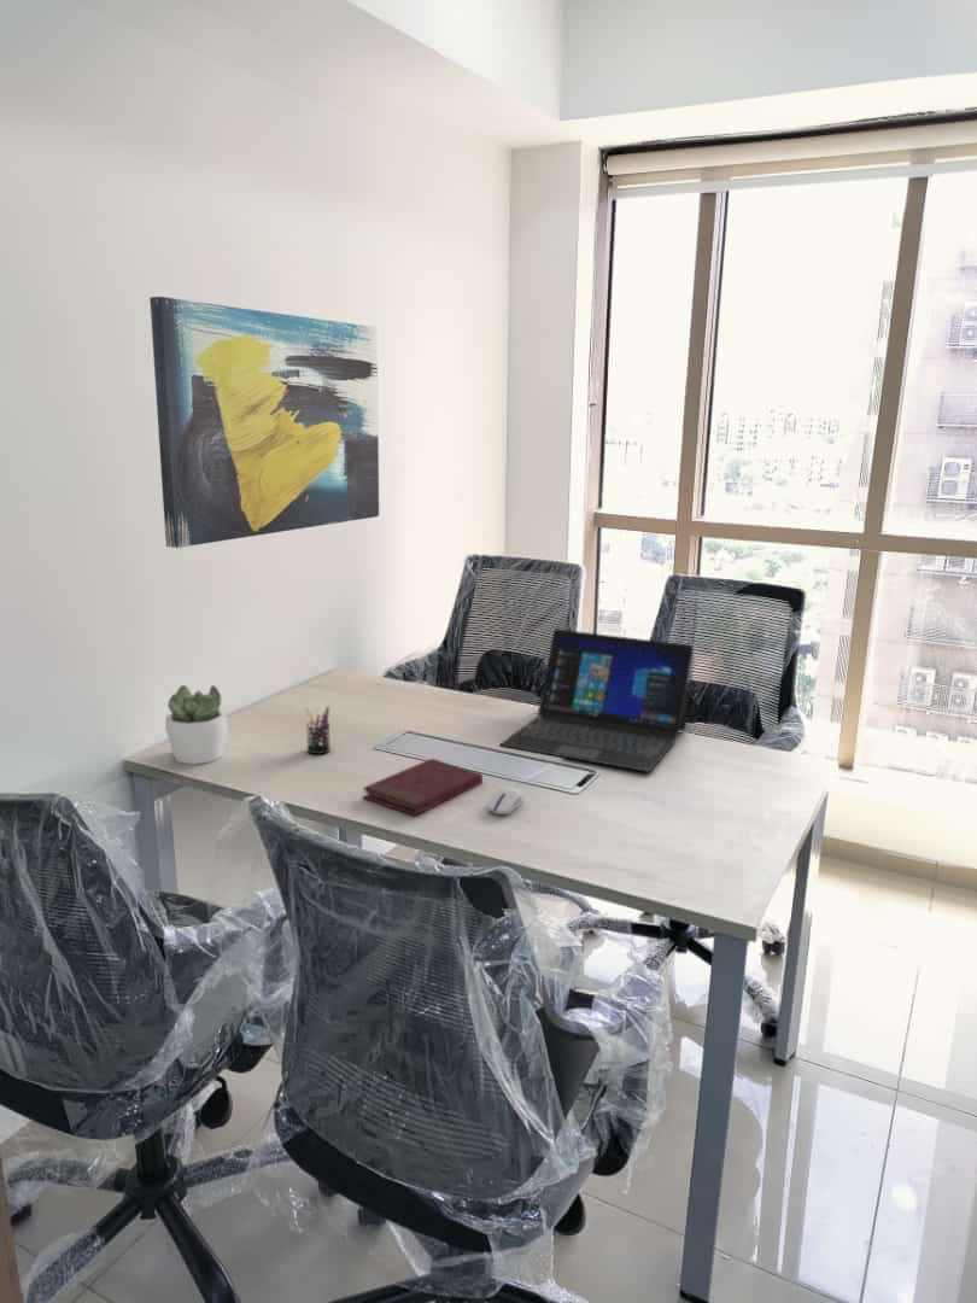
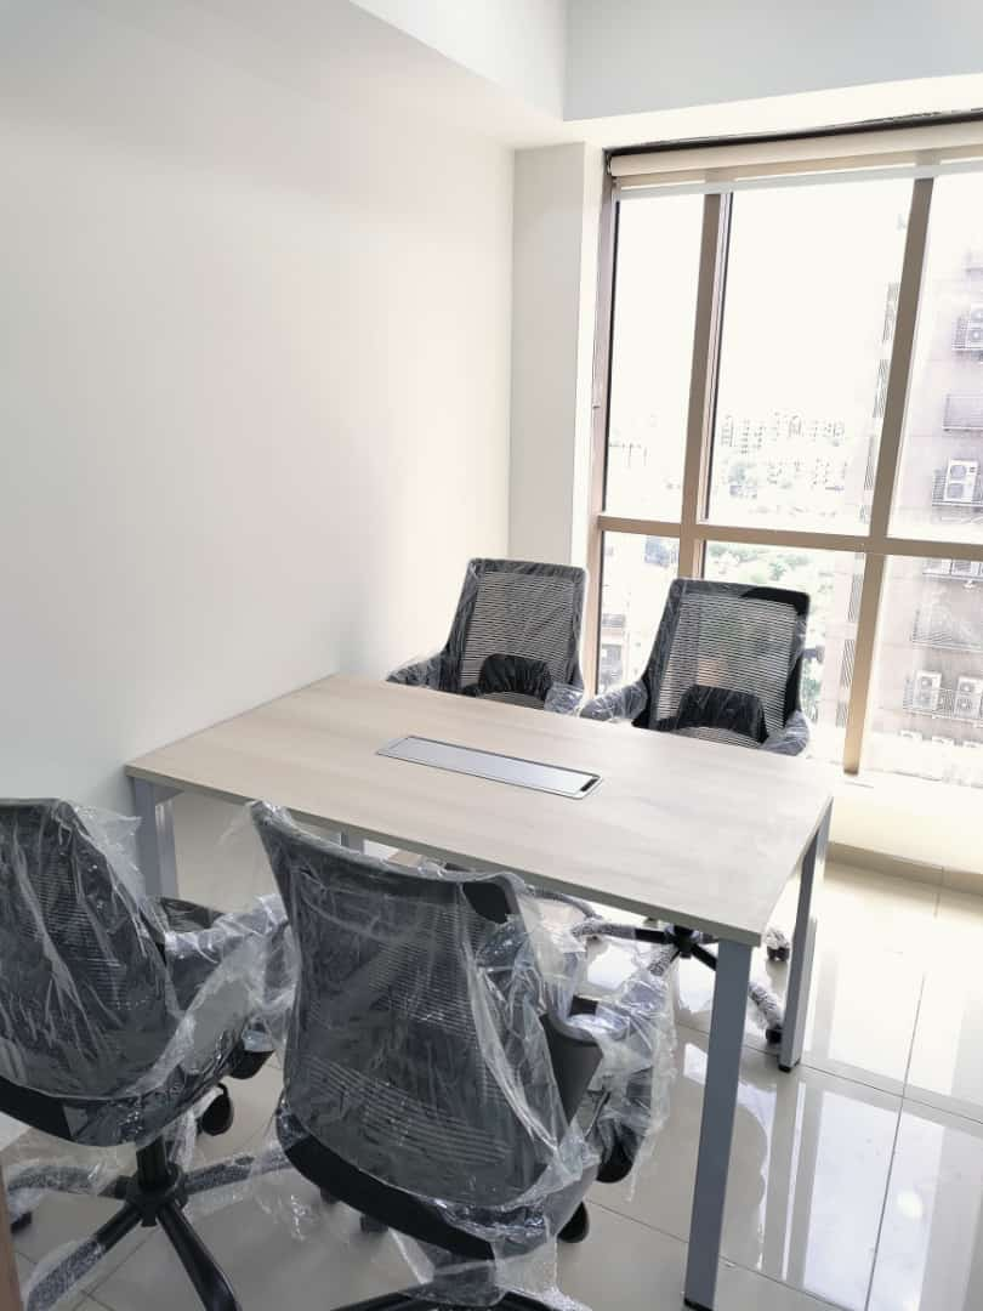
- pen holder (321, 726)
- laptop (598, 694)
- computer mouse (505, 797)
- succulent plant (195, 723)
- wall art (282, 425)
- book (423, 784)
